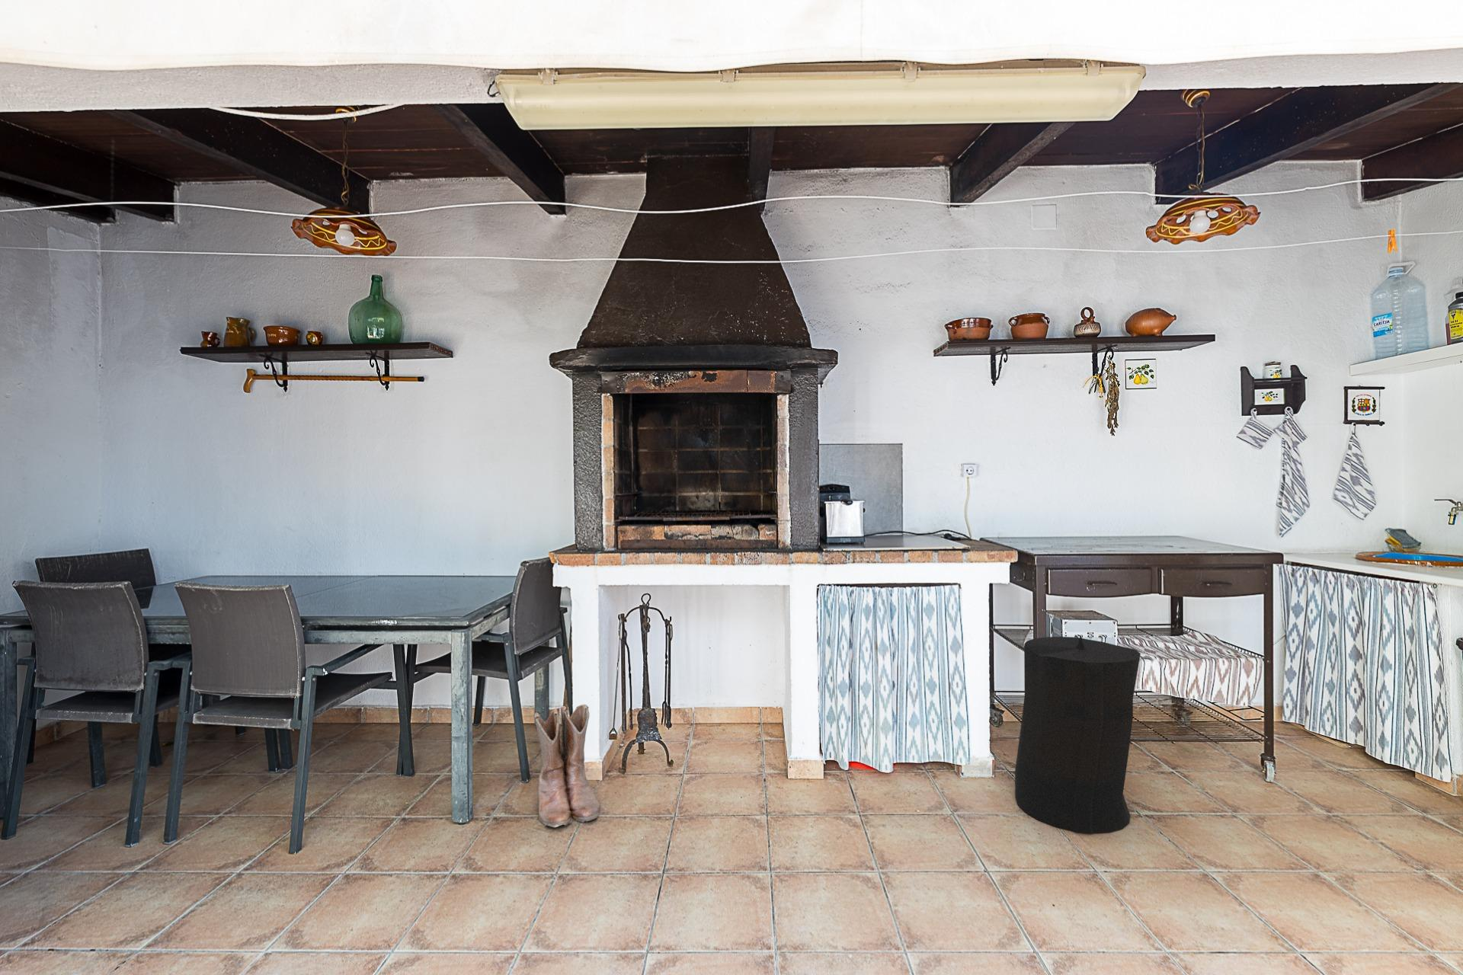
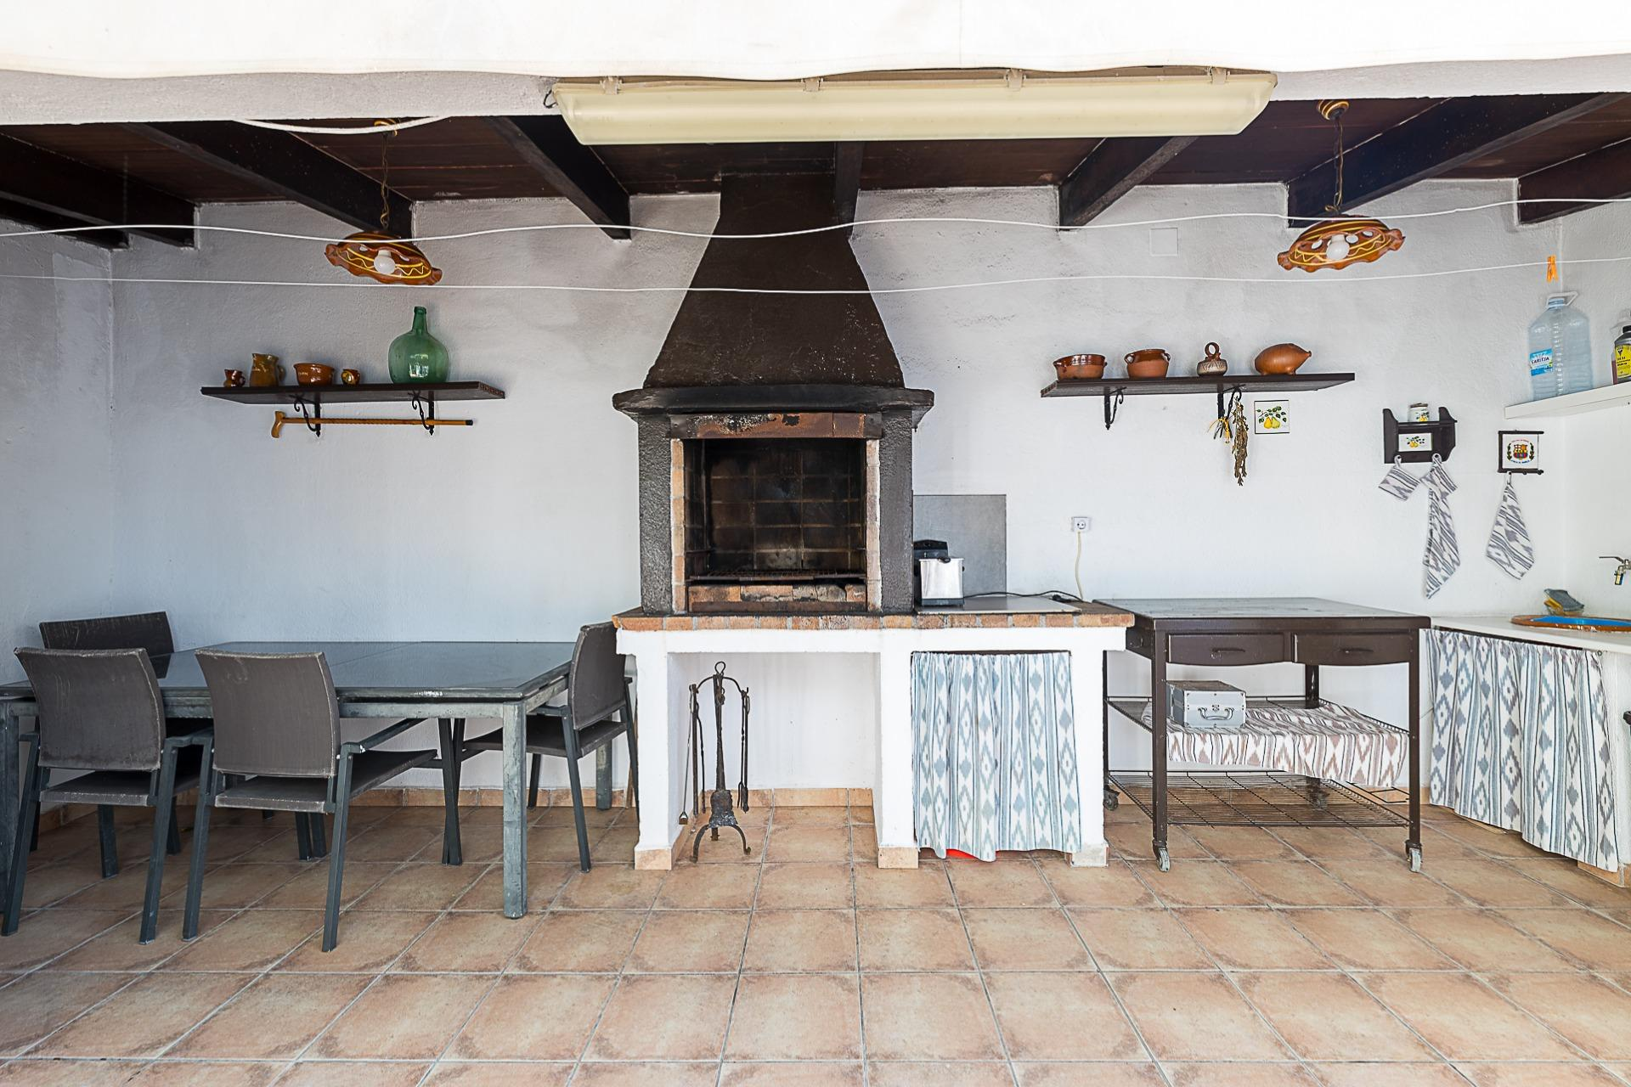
- trash can (1075, 720)
- boots (566, 760)
